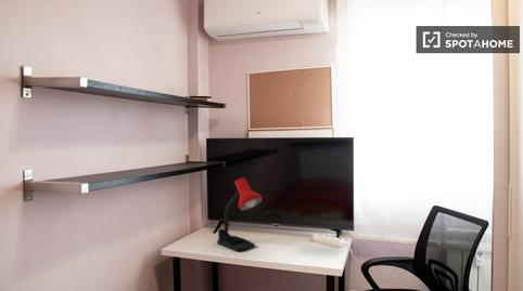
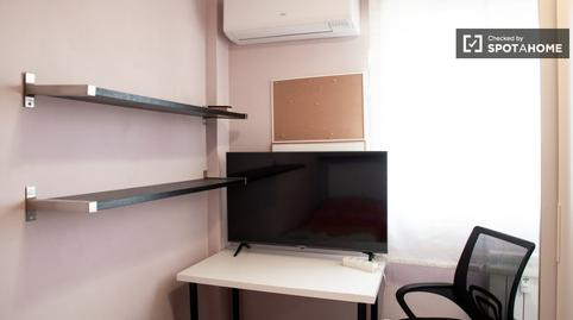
- desk lamp (240, 209)
